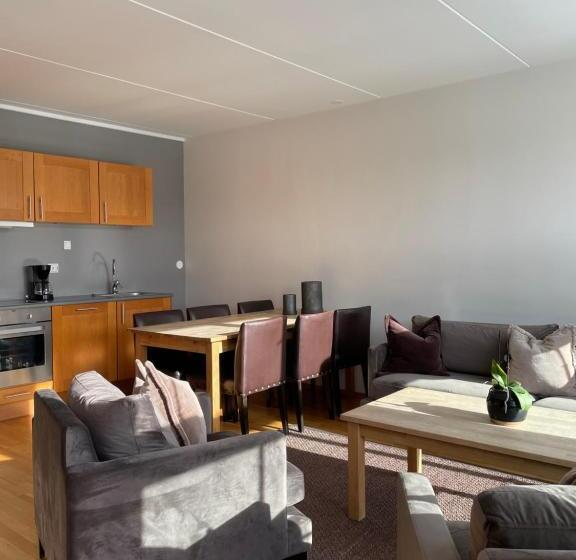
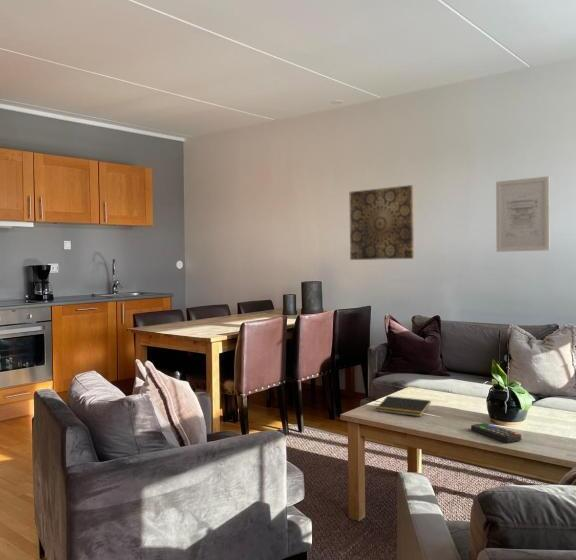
+ remote control (495, 431)
+ wall art (380, 224)
+ wall art (522, 215)
+ notepad (403, 405)
